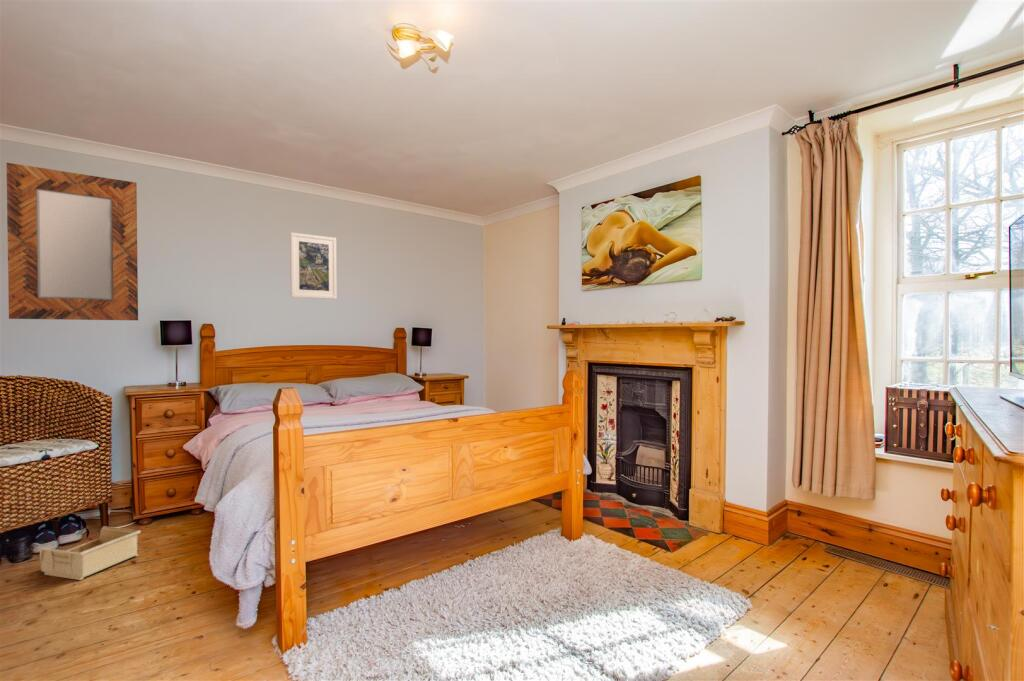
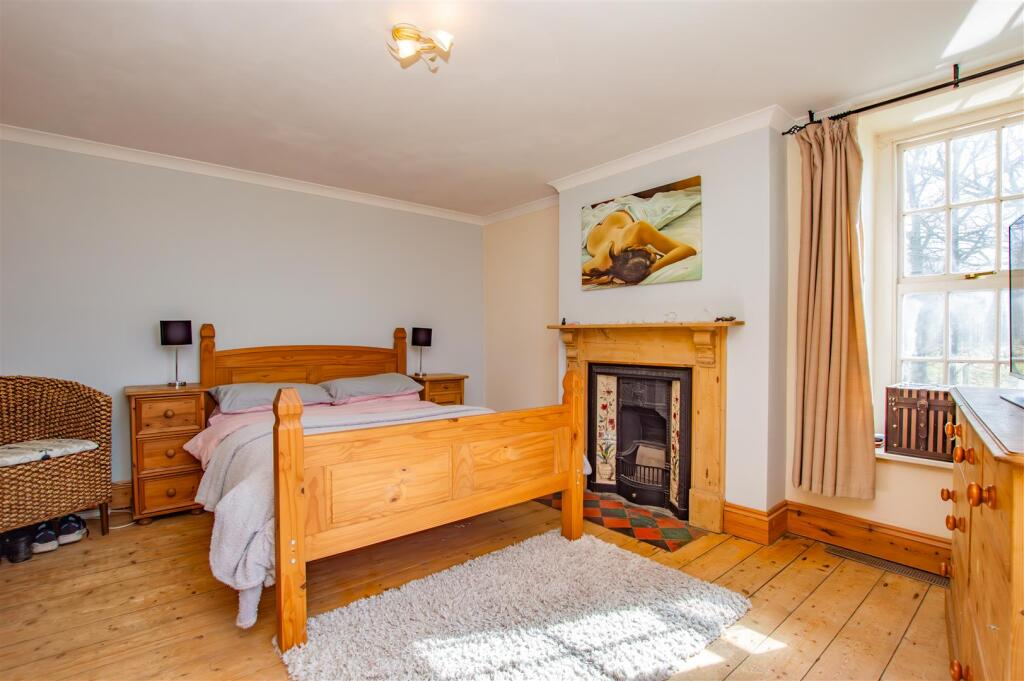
- storage bin (91, 551)
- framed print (314, 266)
- home mirror (76, 246)
